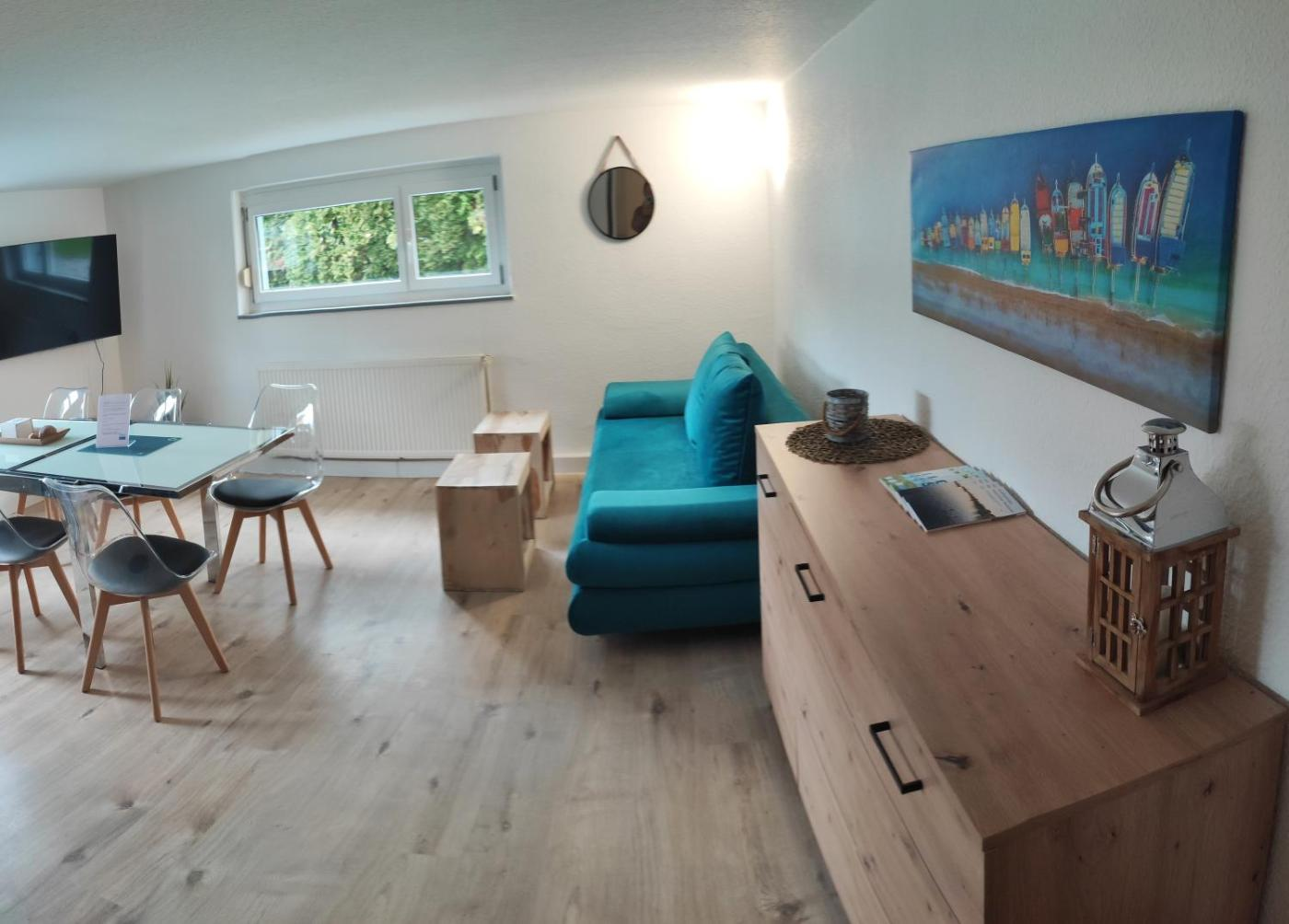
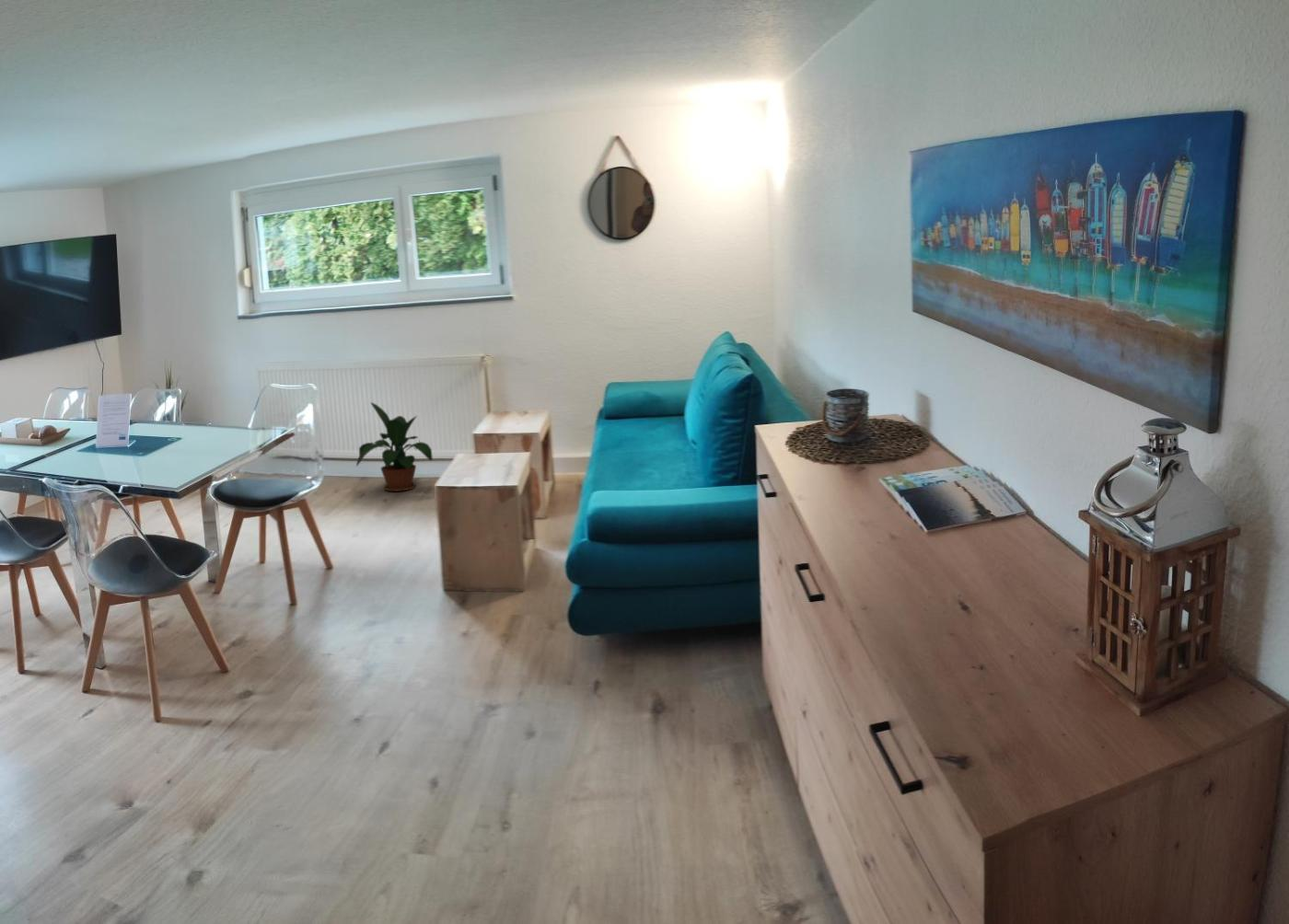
+ potted plant (397, 445)
